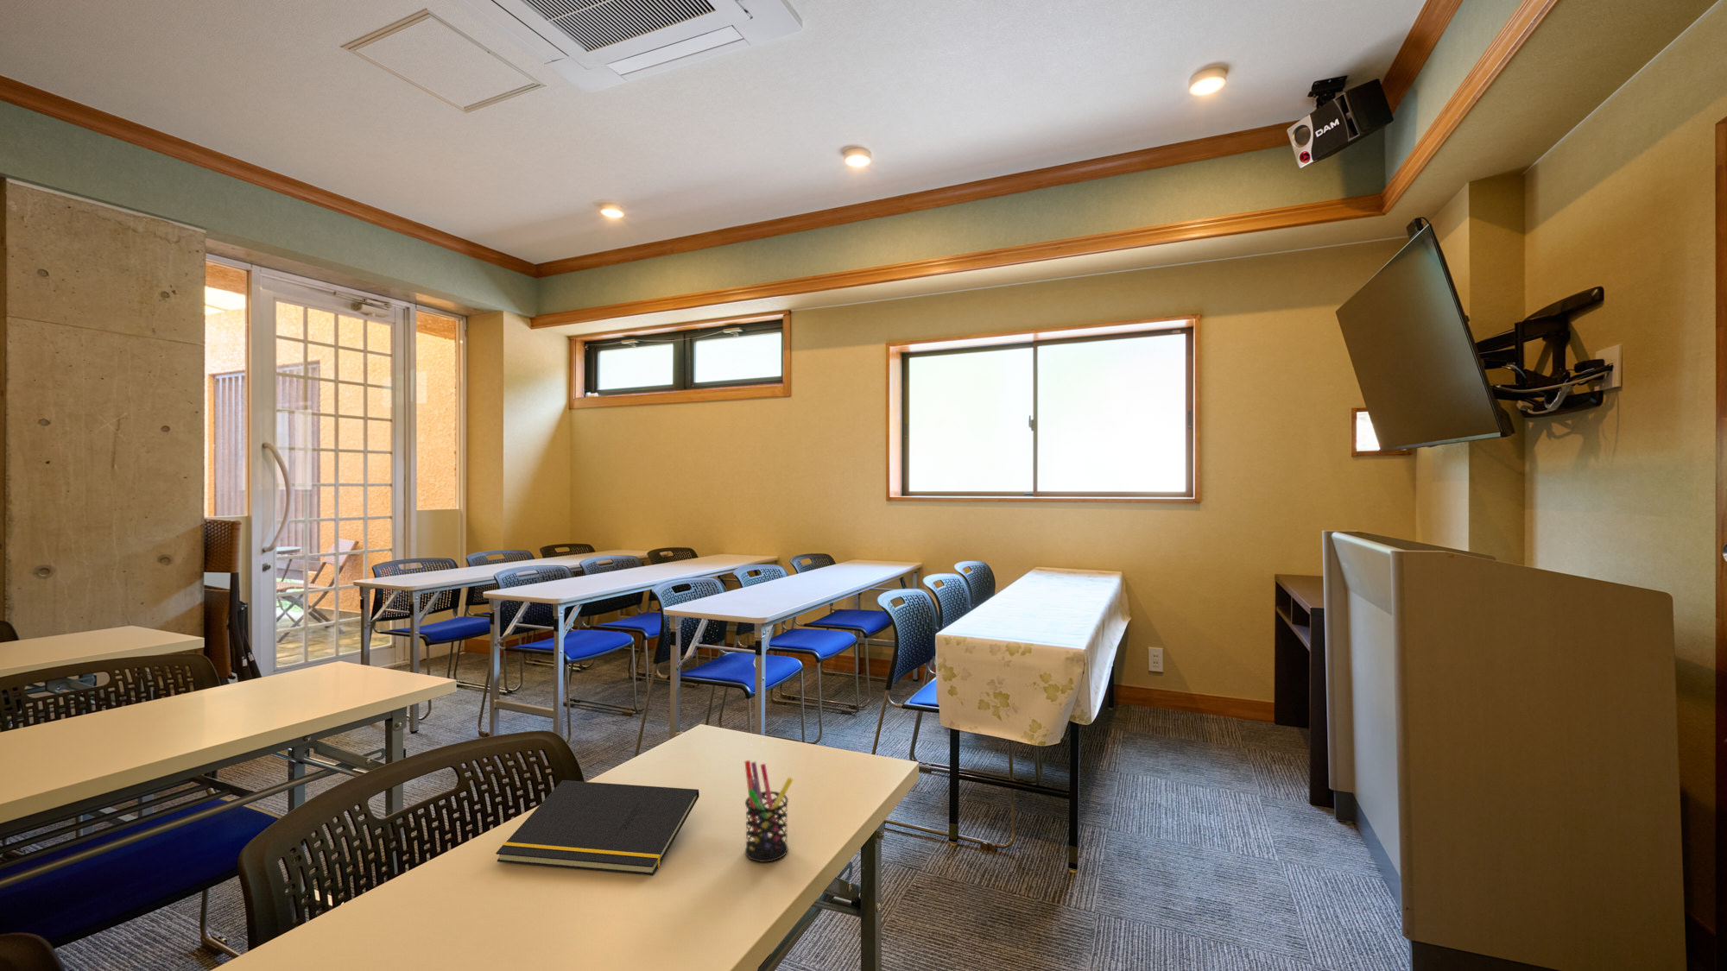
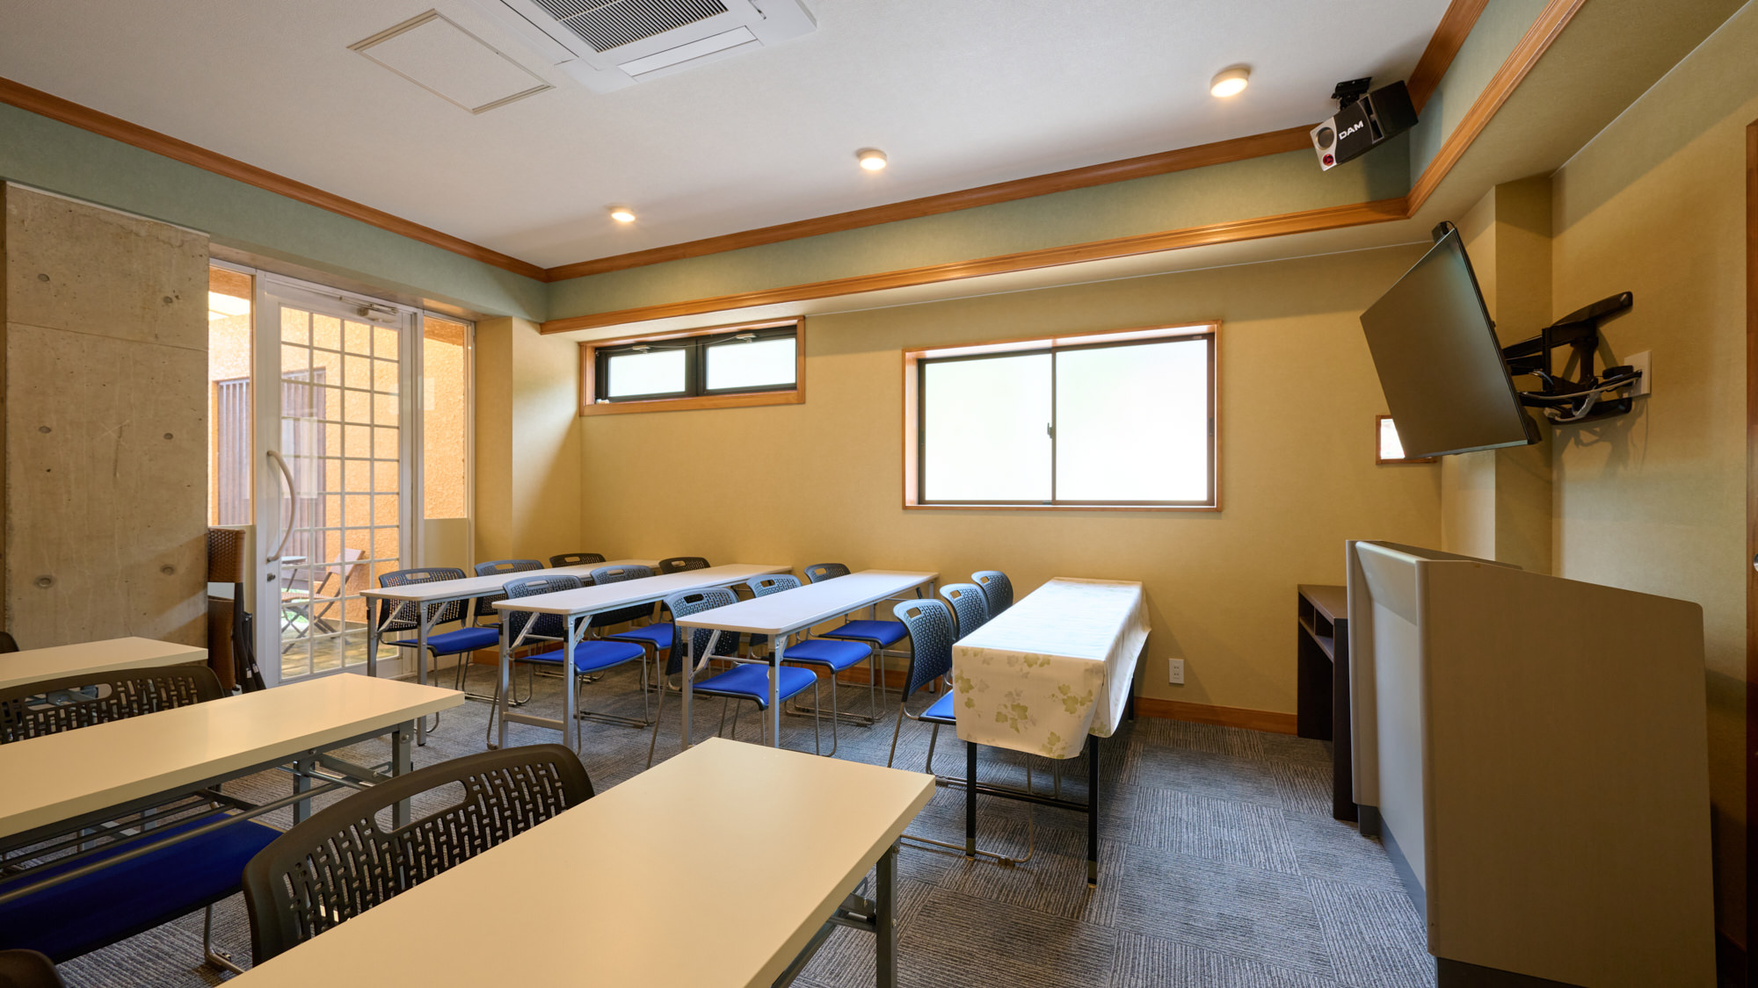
- notepad (604, 823)
- pen holder (761, 809)
